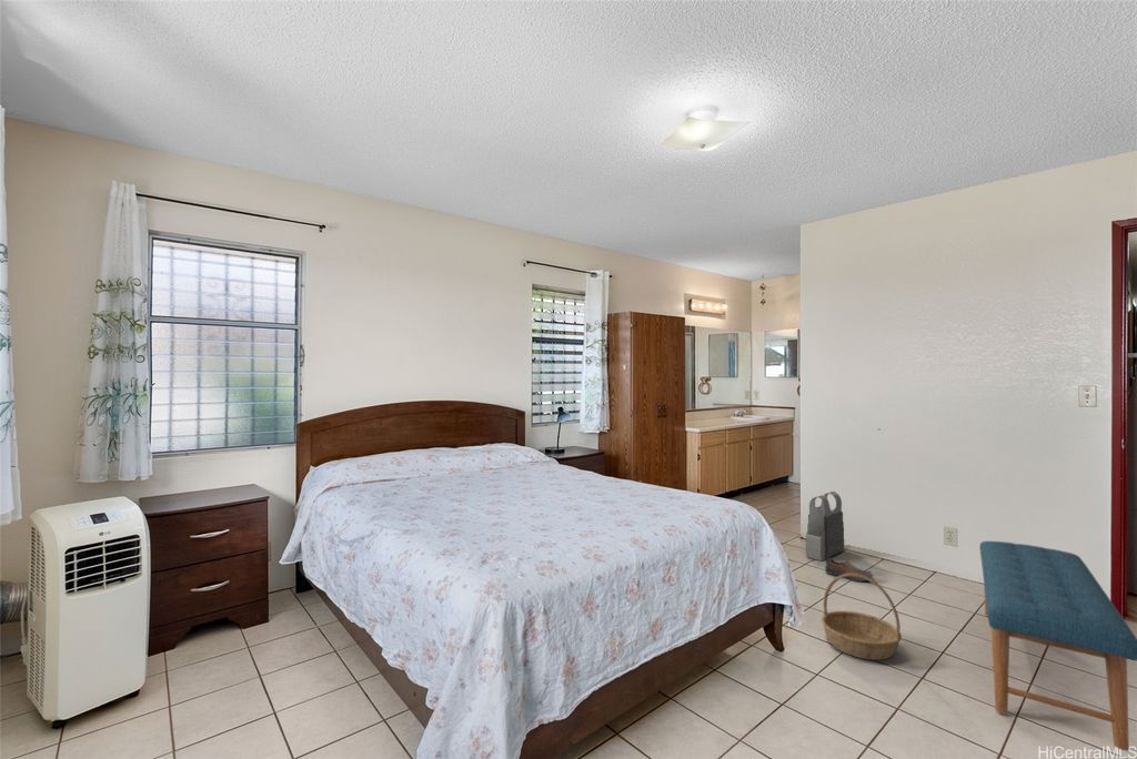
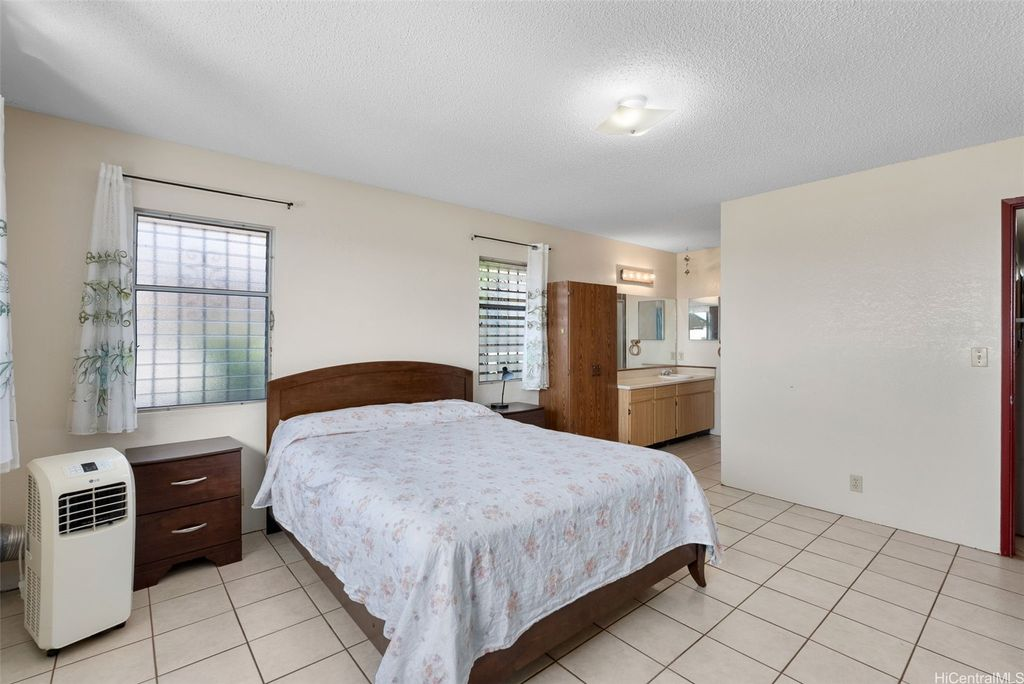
- basket (859, 613)
- body armor vest (825, 523)
- shoe (848, 568)
- bench (1040, 619)
